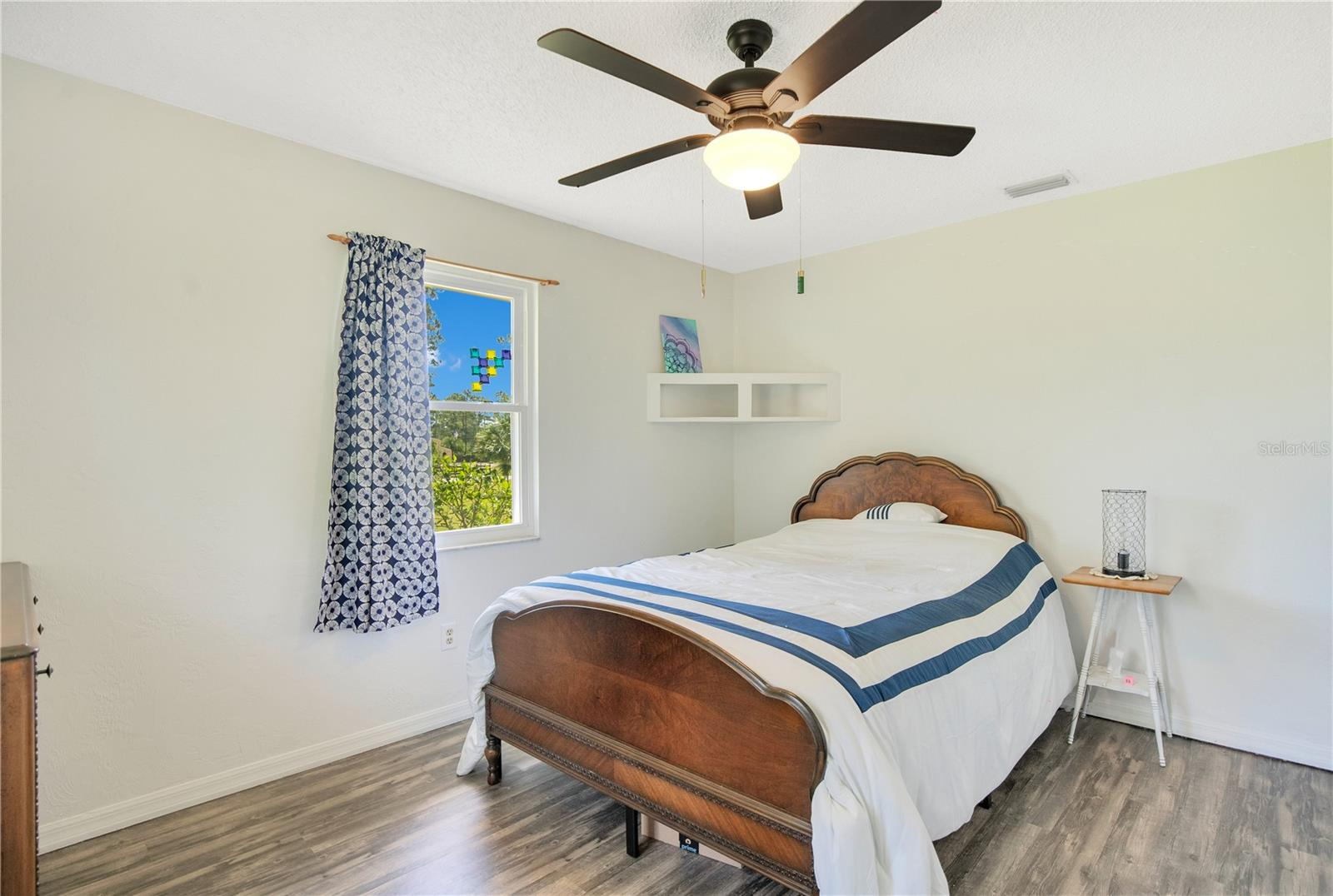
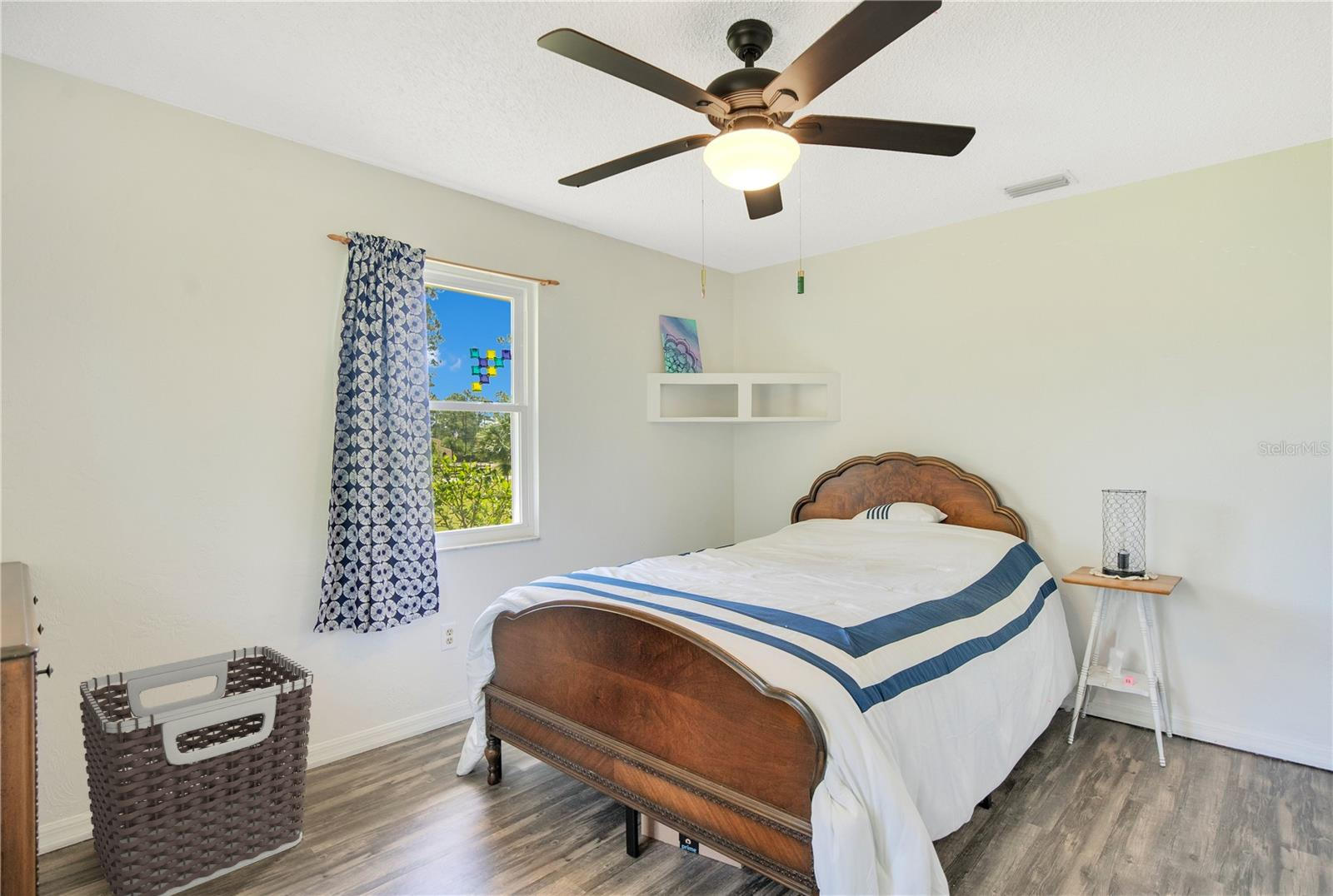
+ clothes hamper (199, 761)
